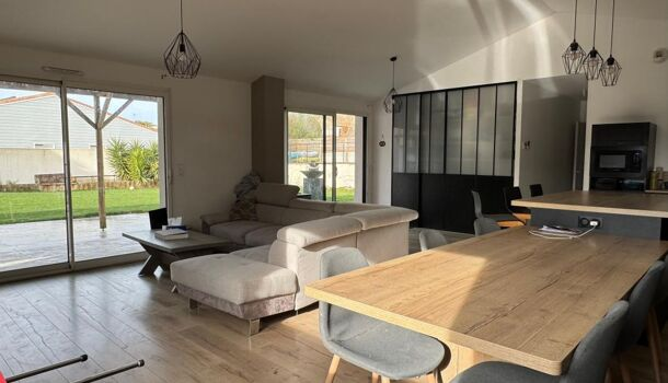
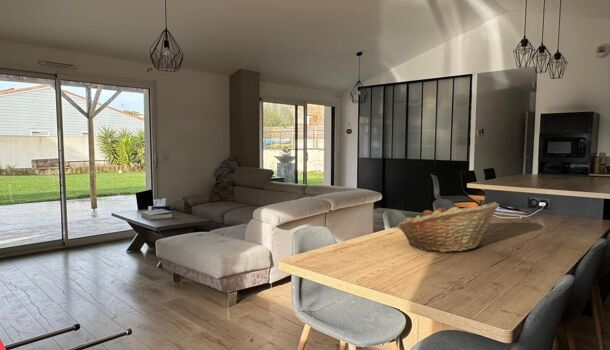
+ fruit basket (448, 222)
